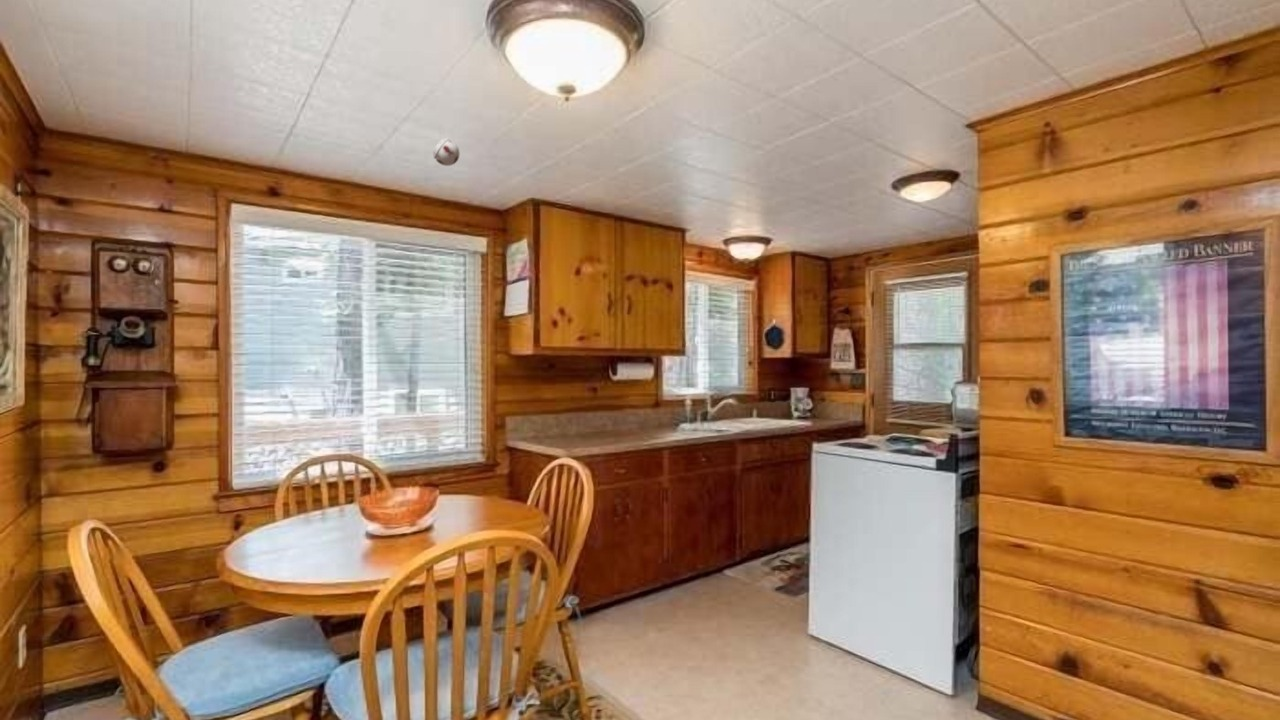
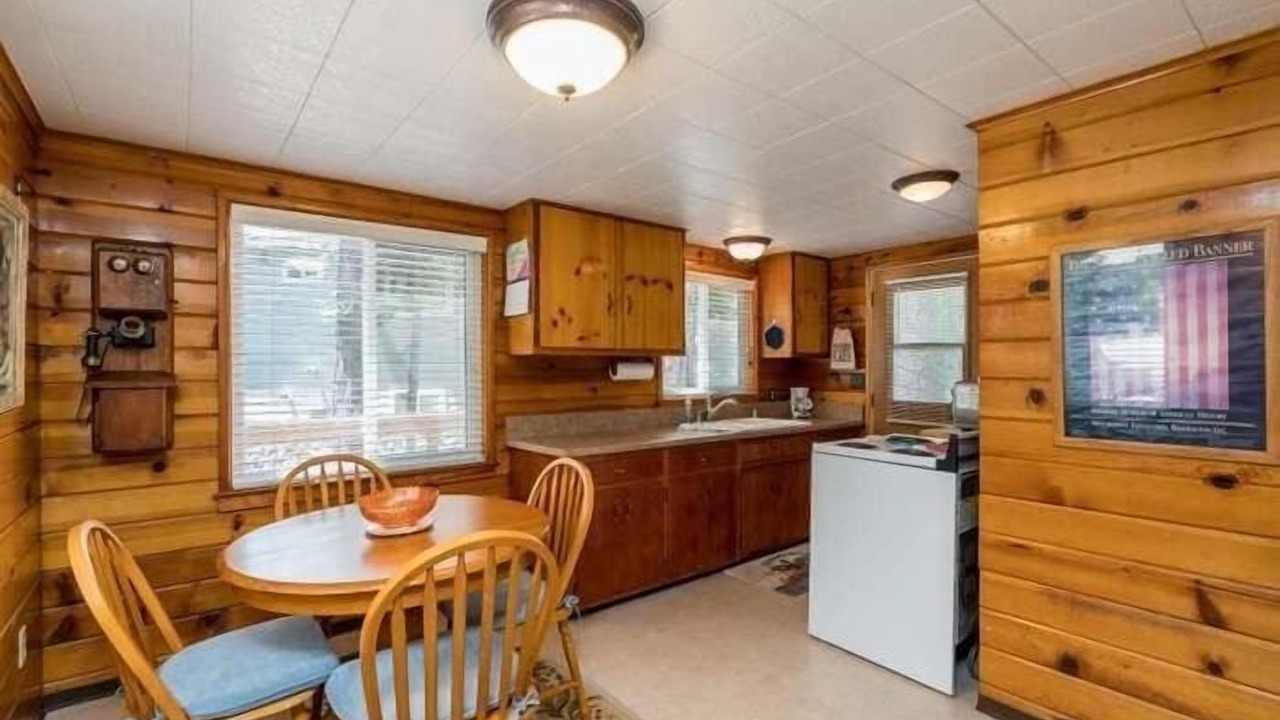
- smoke detector (446, 152)
